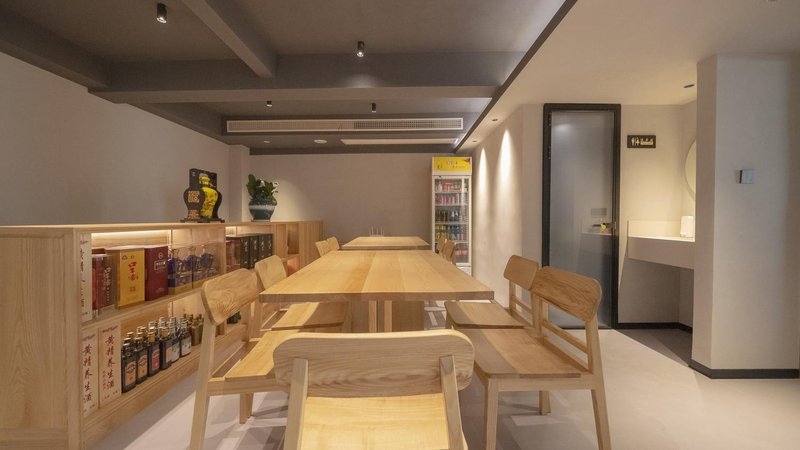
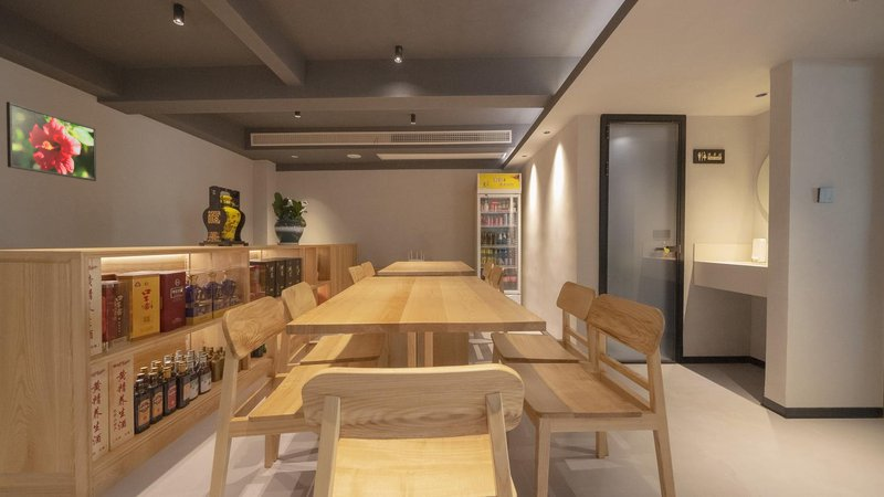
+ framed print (55, 145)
